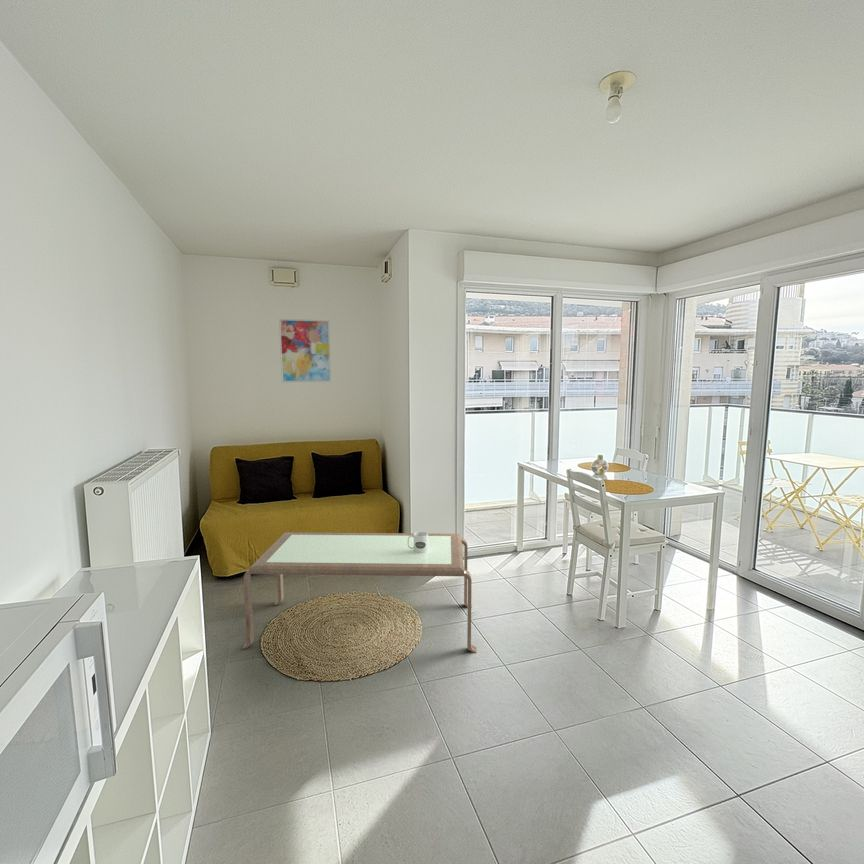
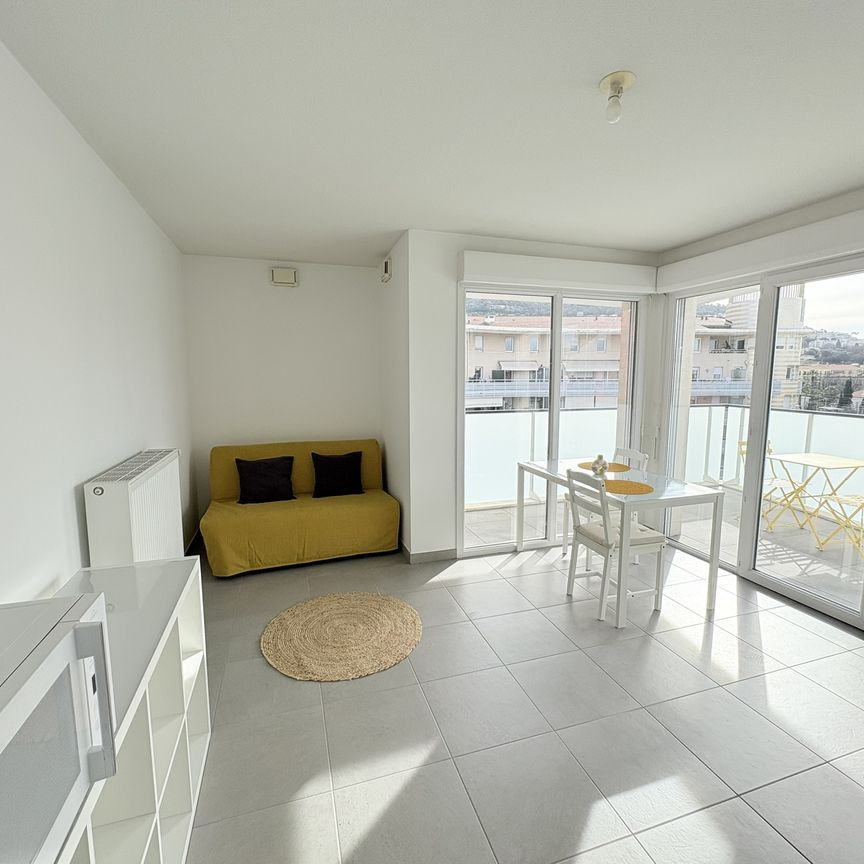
- coffee table (365, 574)
- mug (417, 541)
- wall art (305, 351)
